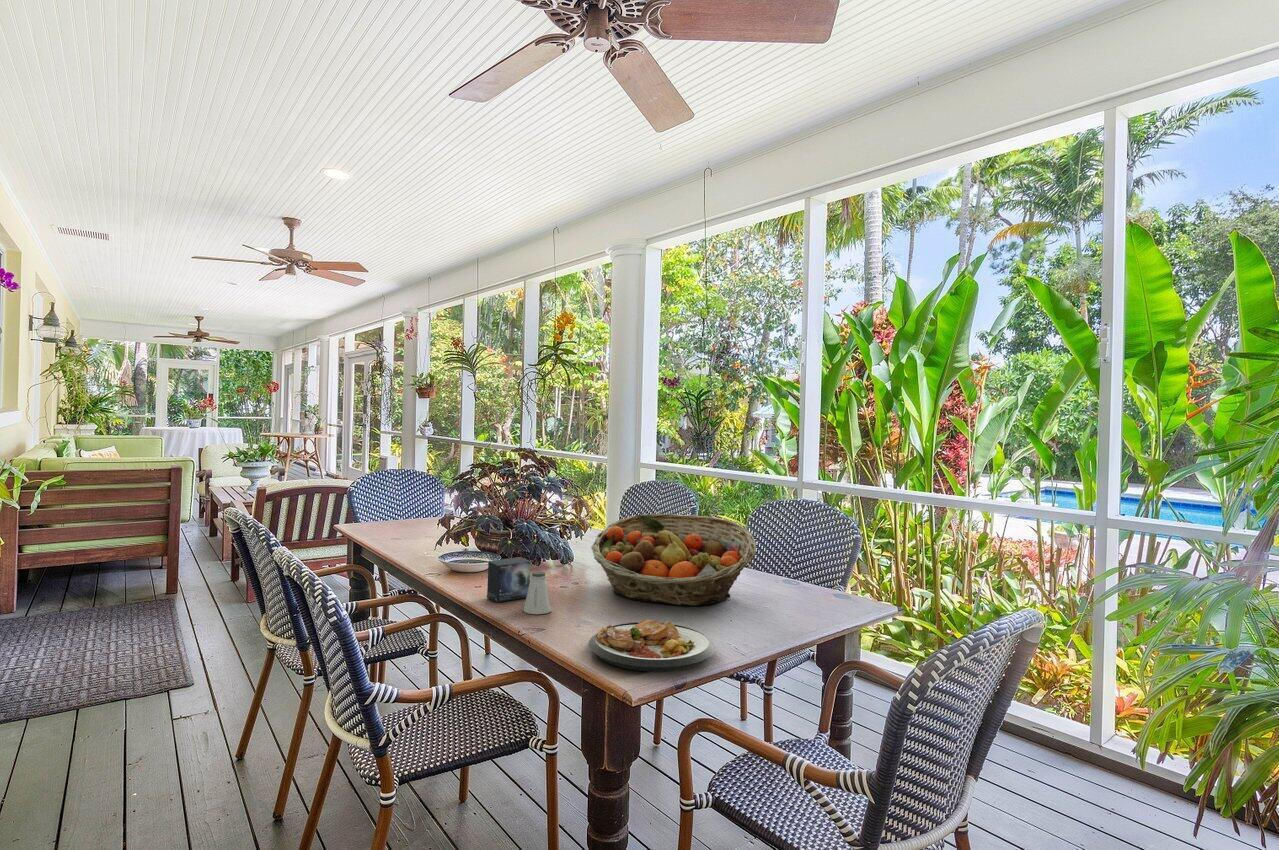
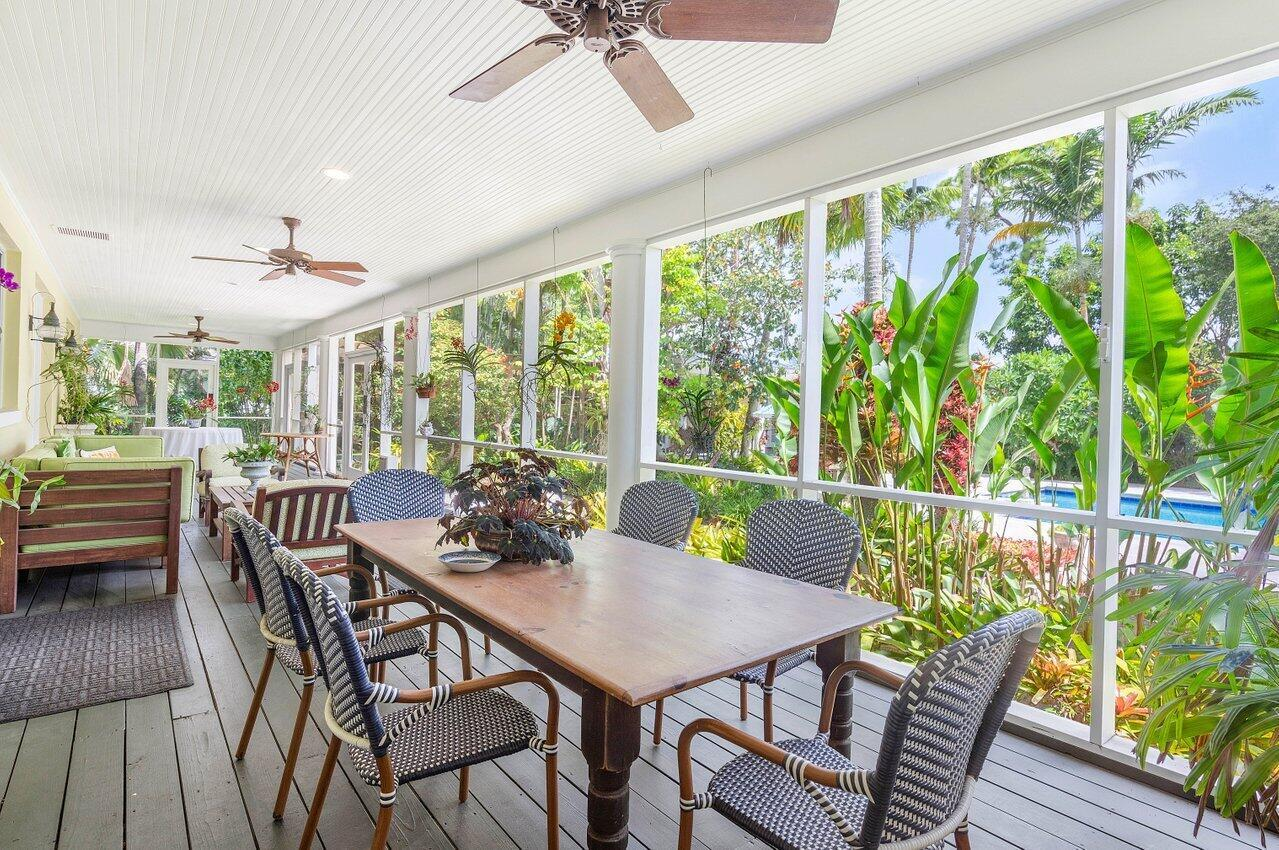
- saltshaker (538, 591)
- small box (509, 579)
- fruit basket (672, 556)
- plate (651, 640)
